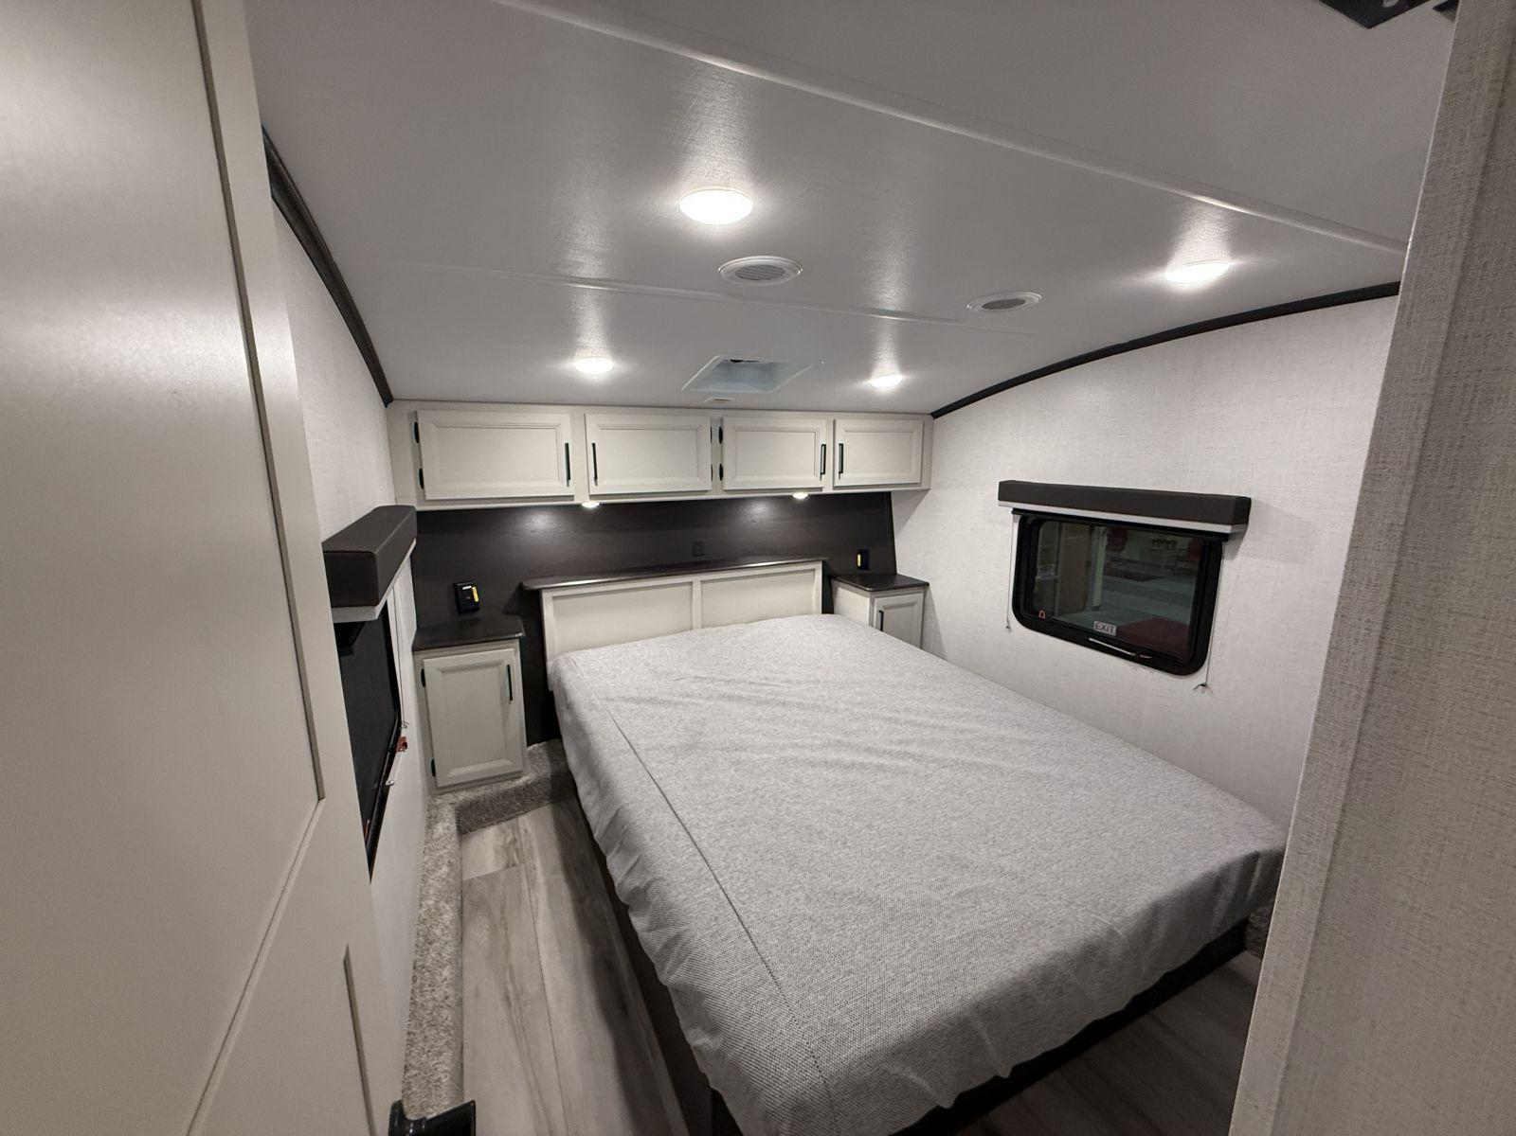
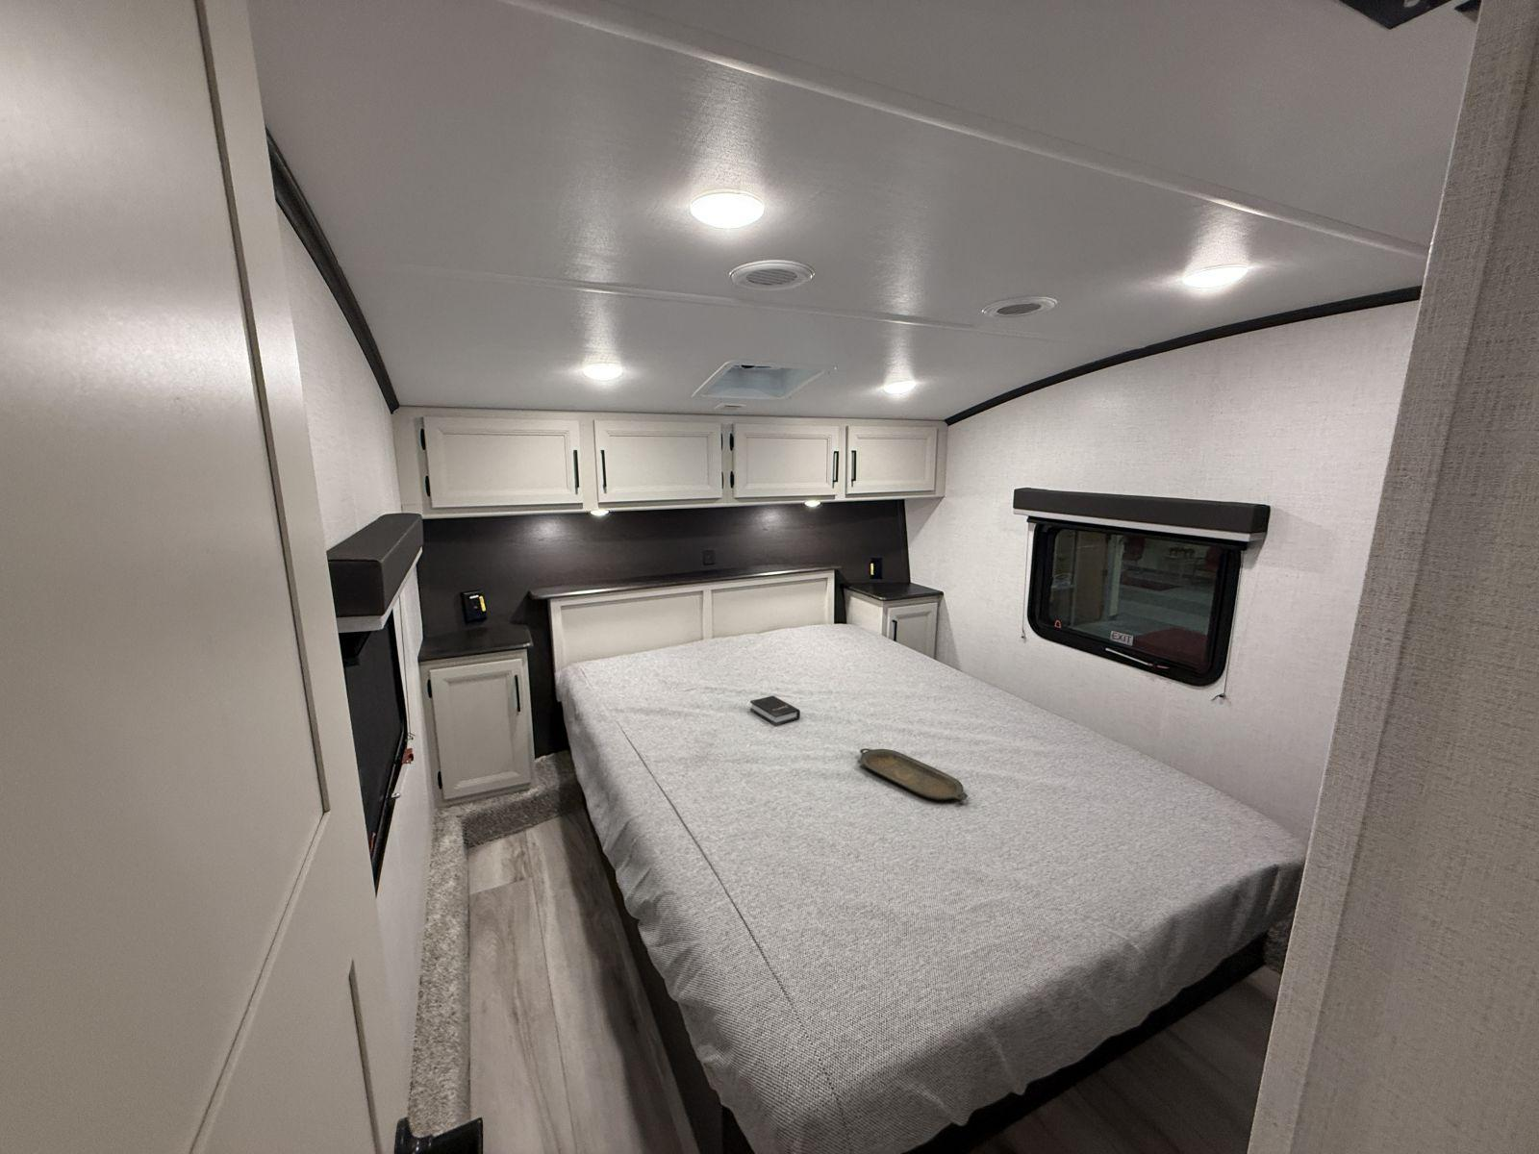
+ serving tray (909, 775)
+ hardback book (774, 709)
